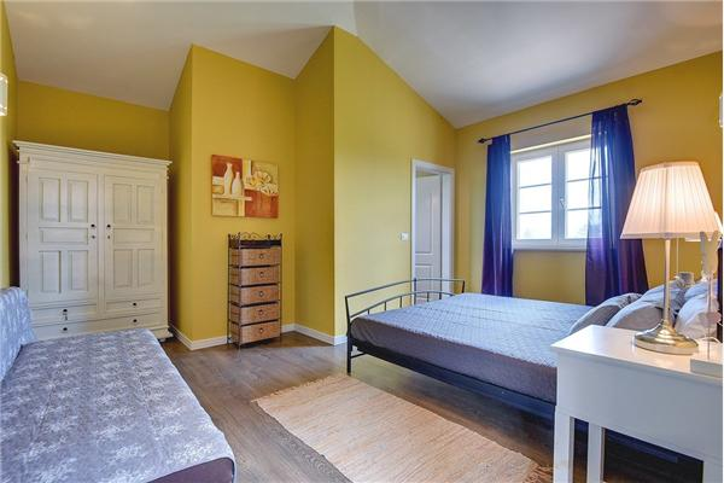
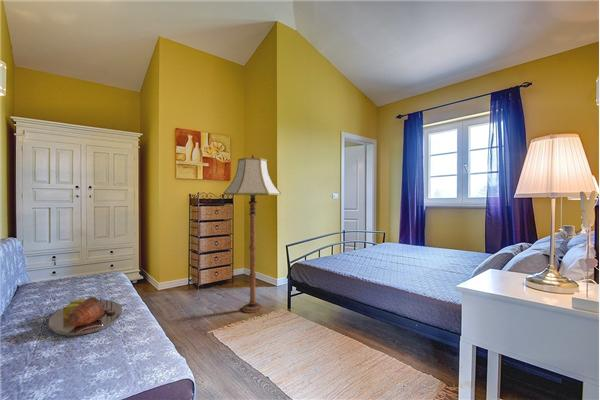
+ floor lamp (252, 231)
+ serving tray (87, 306)
